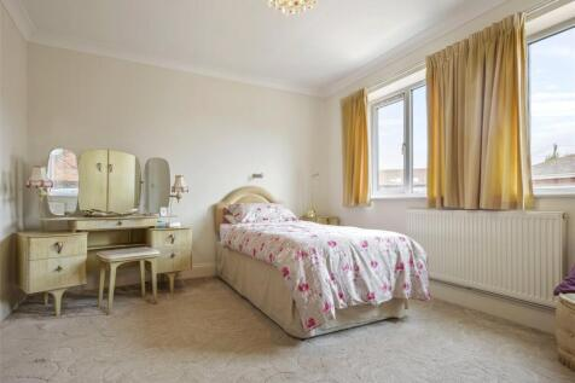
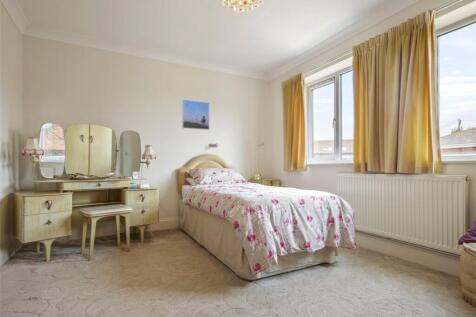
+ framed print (196, 115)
